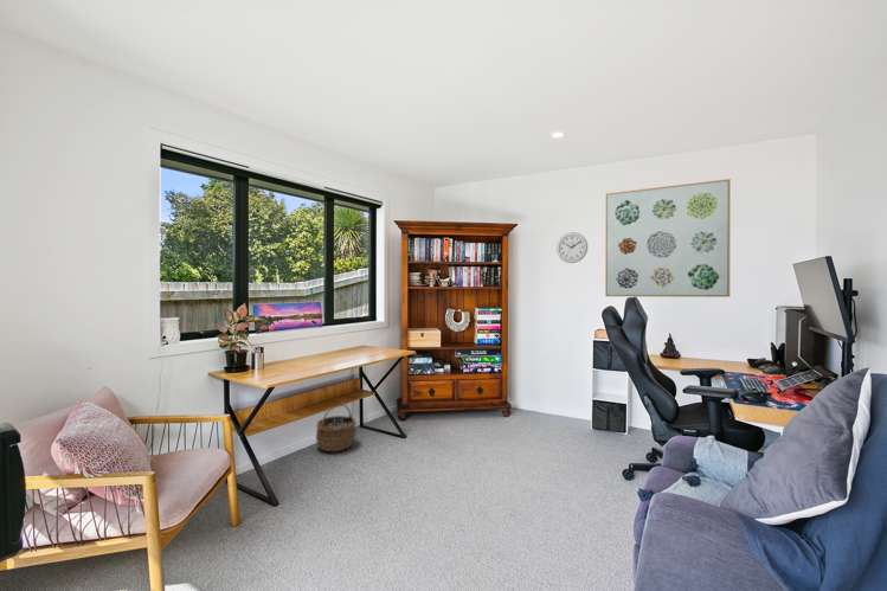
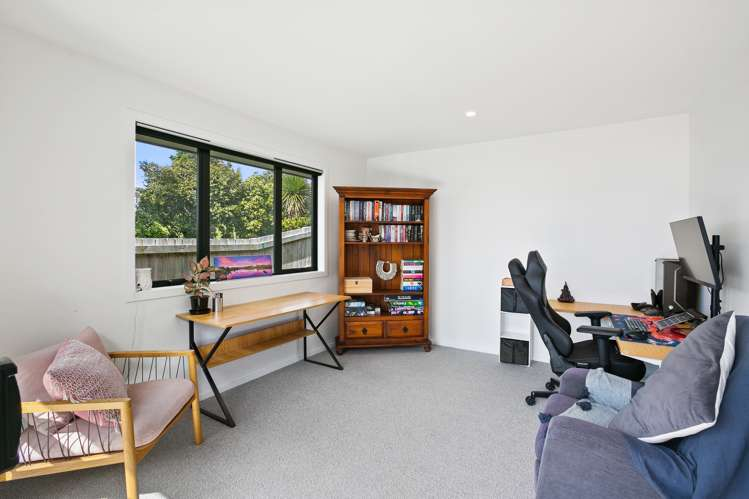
- wicker basket (335, 425)
- wall art (663, 242)
- wall clock (571, 248)
